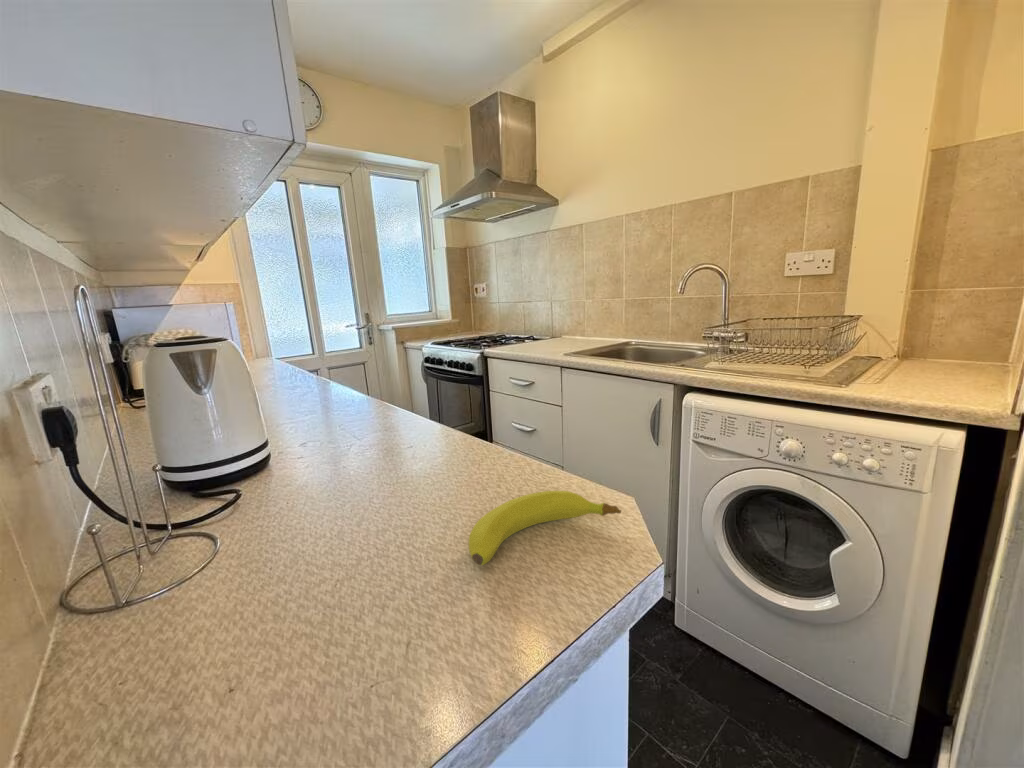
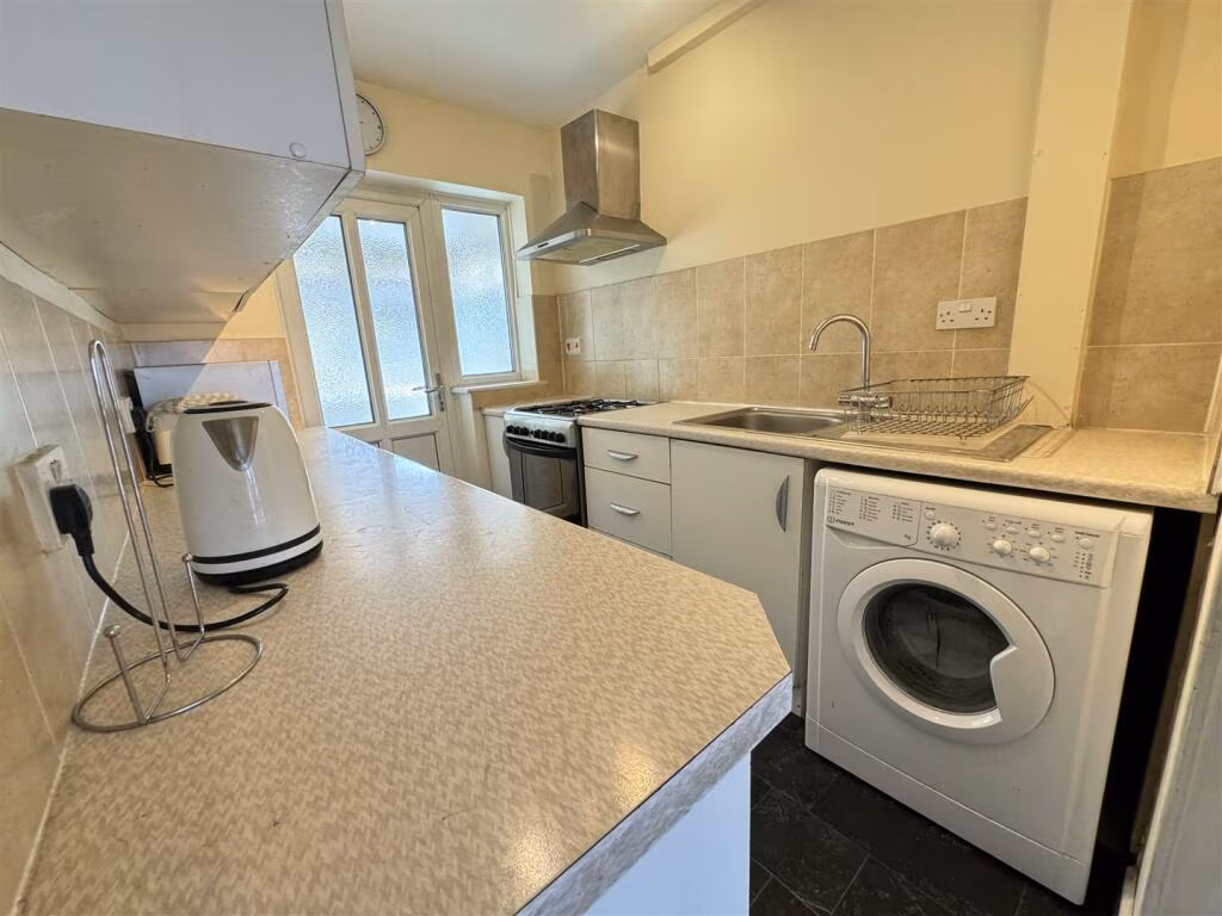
- fruit (538, 523)
